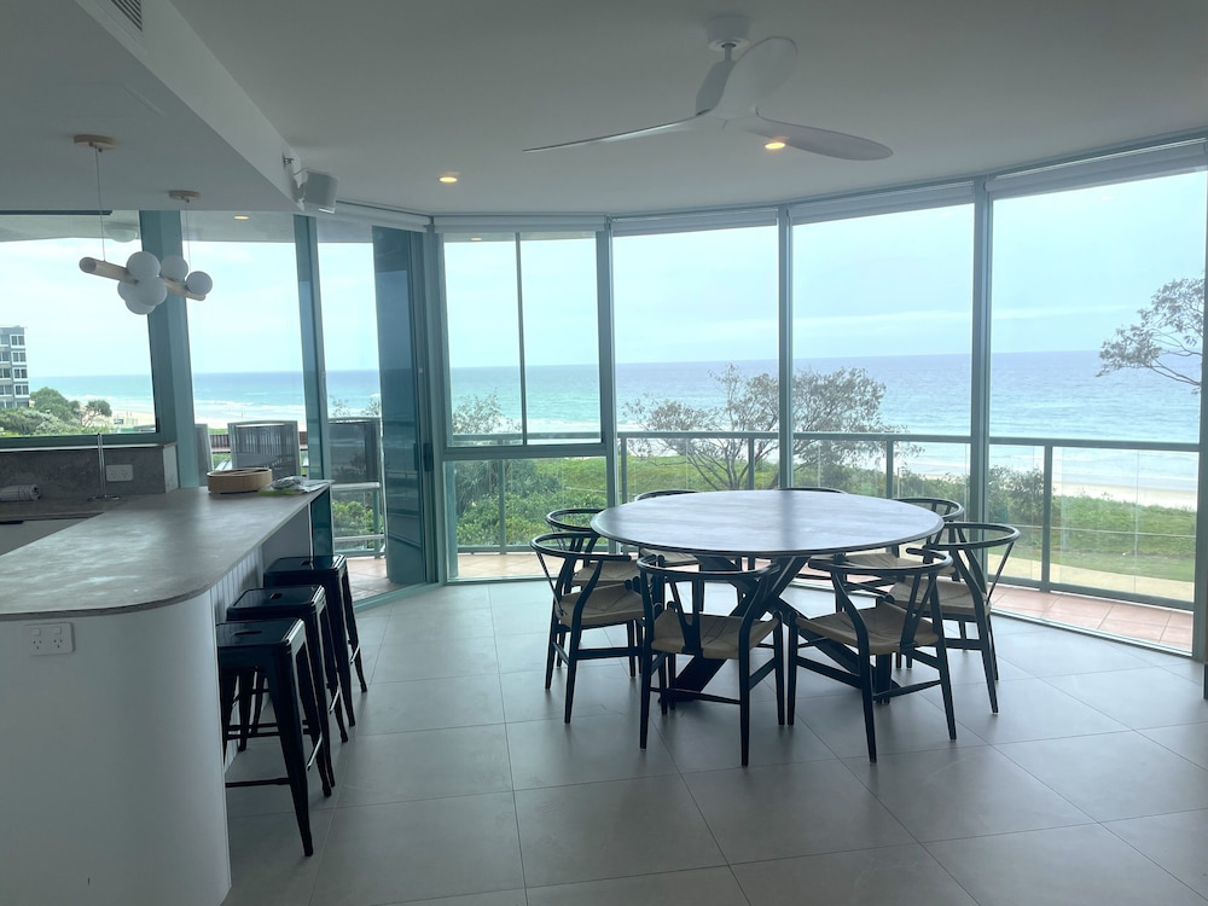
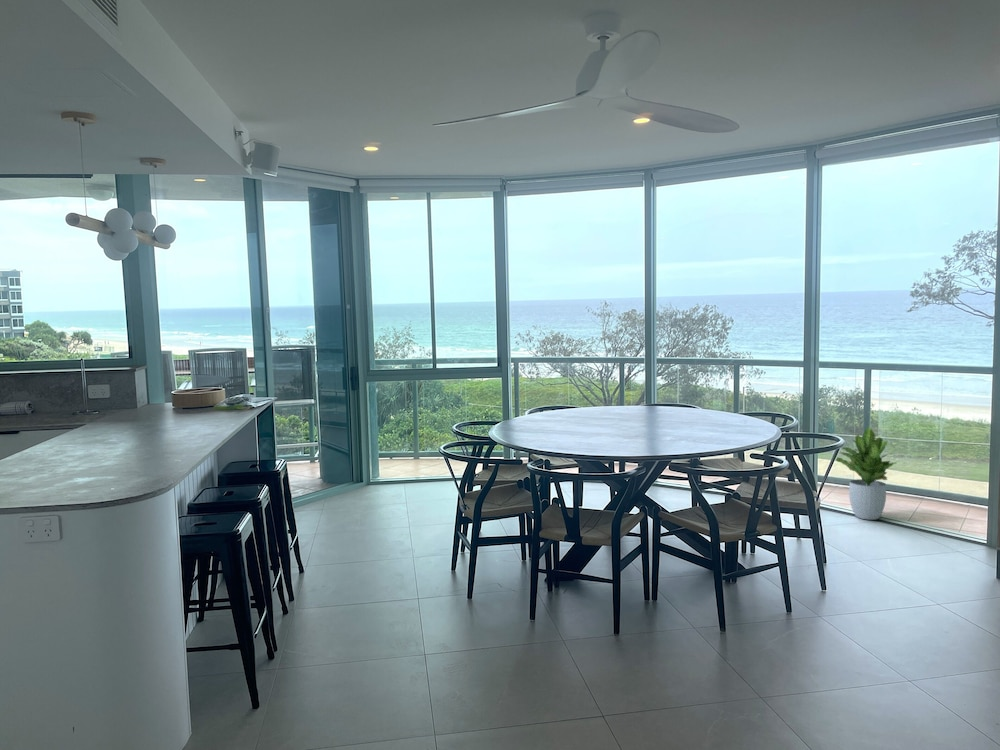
+ potted plant (866, 471)
